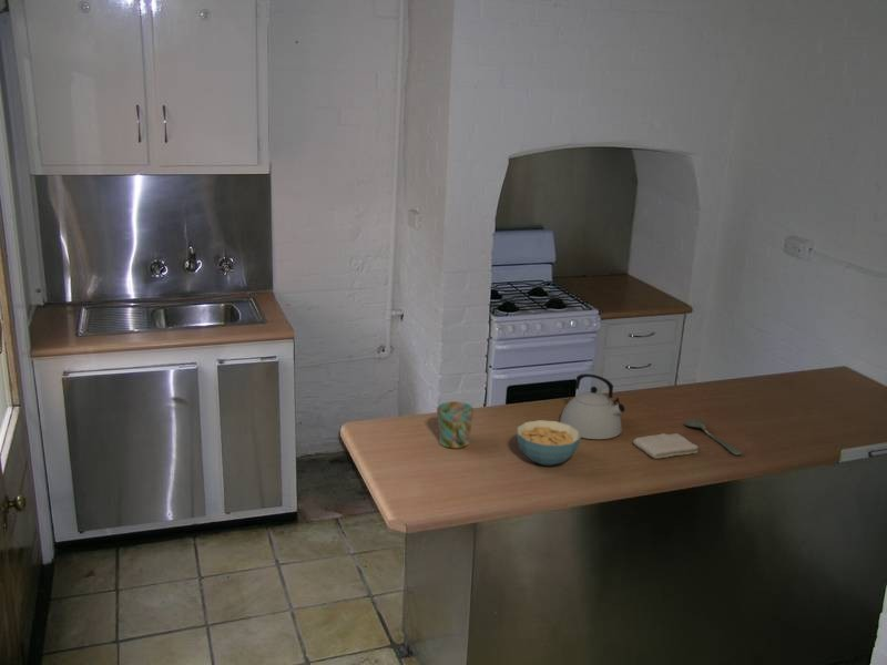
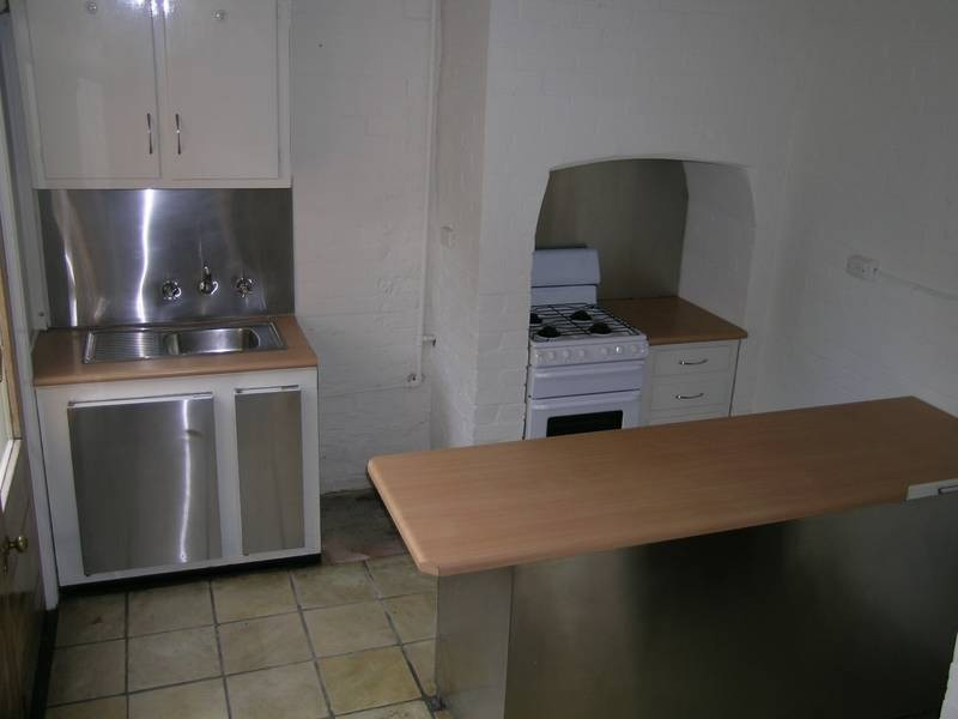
- kettle (593, 401)
- cereal bowl (547, 447)
- mug (456, 427)
- washcloth (666, 444)
- spoon (711, 434)
